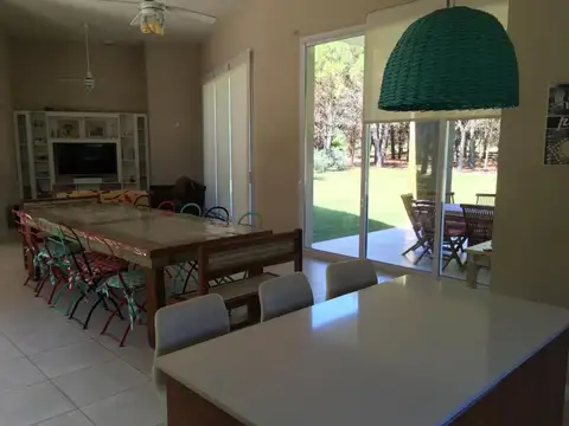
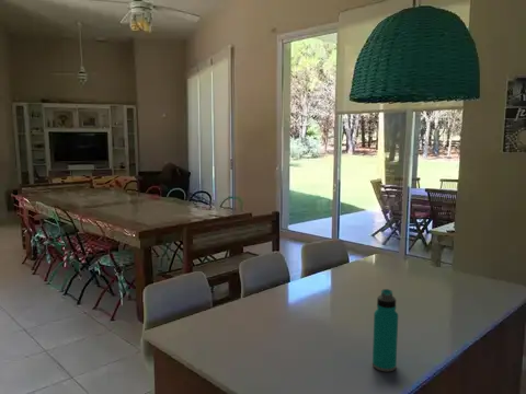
+ water bottle (385, 329)
